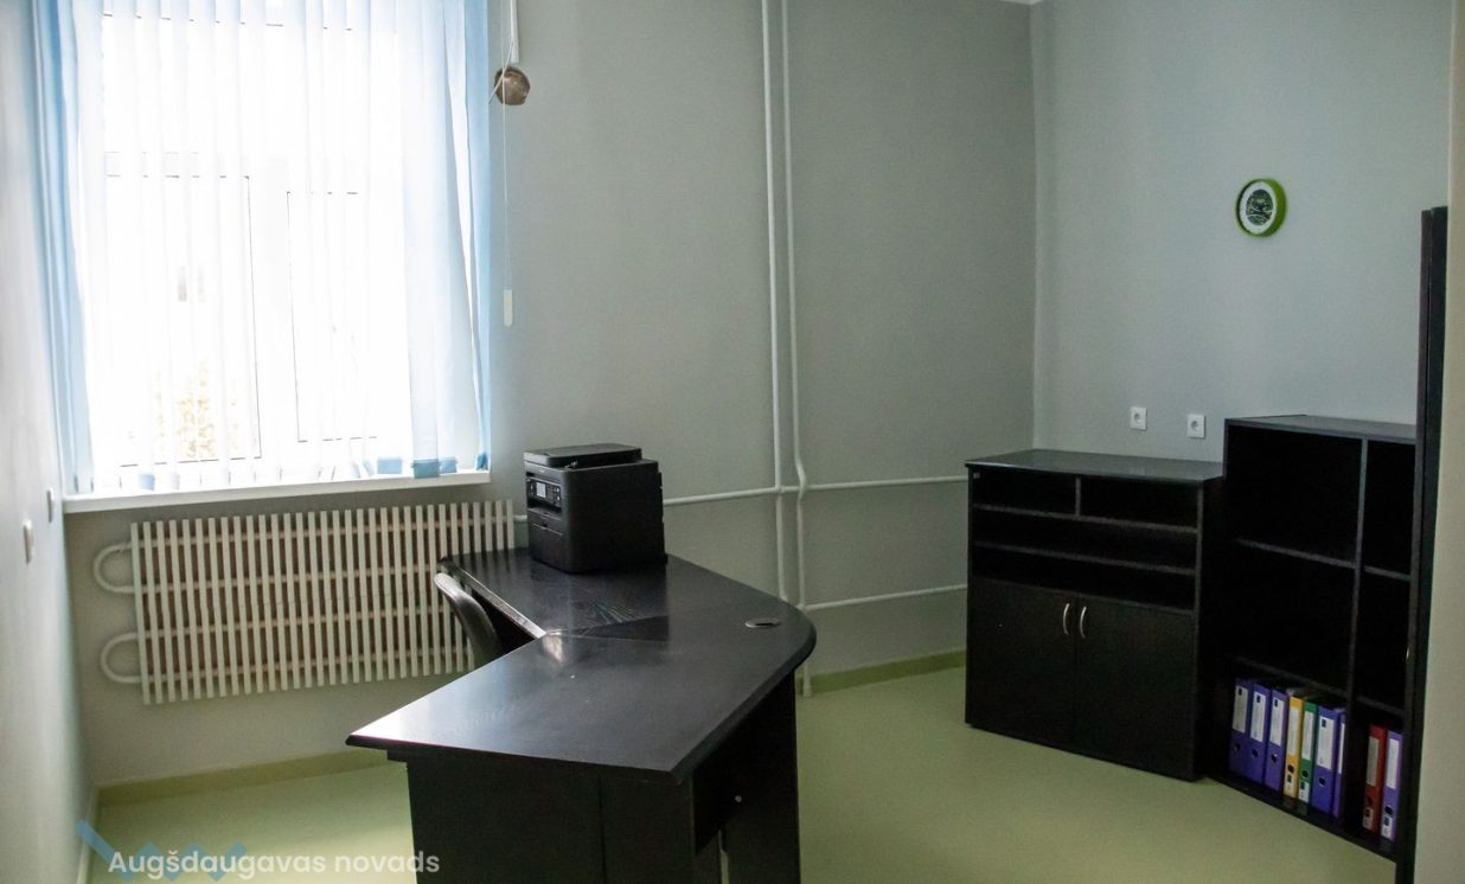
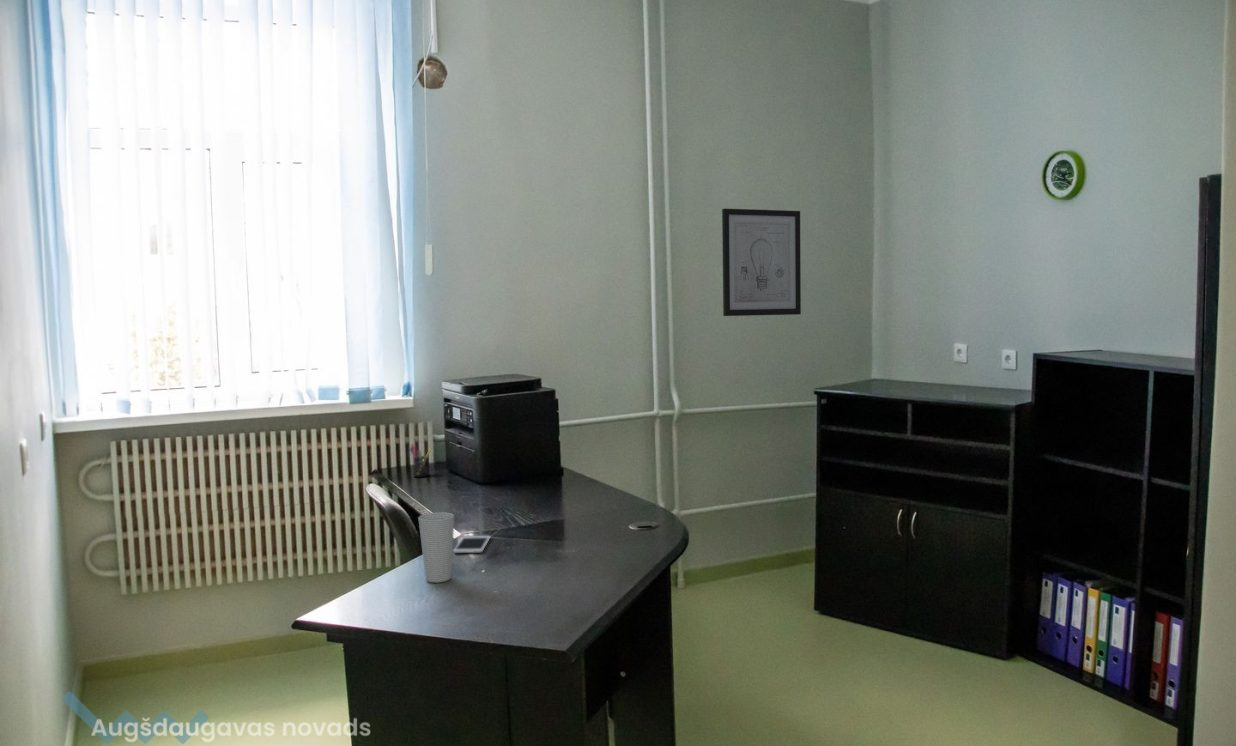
+ pen holder (419, 460)
+ cup (437, 547)
+ cell phone (472, 544)
+ wall art (762, 262)
